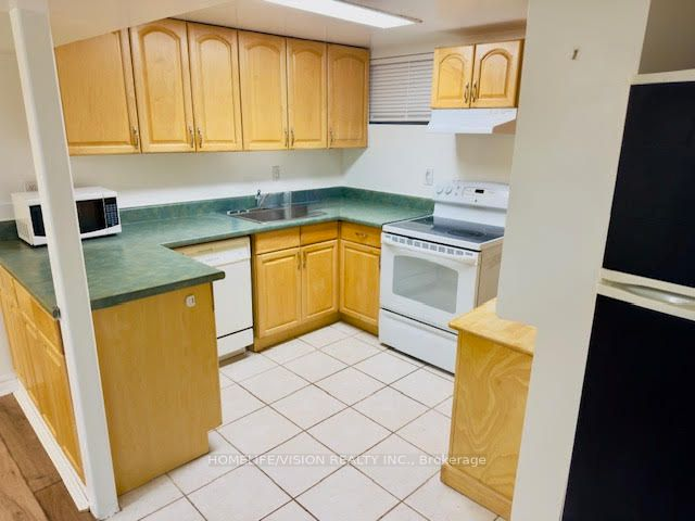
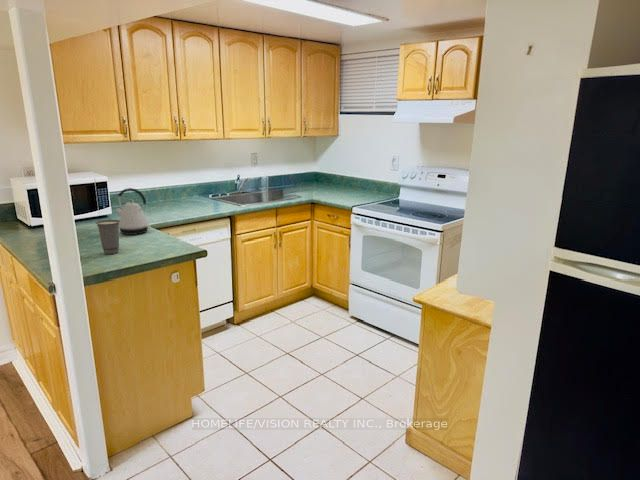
+ kettle (131, 210)
+ cup (109, 237)
